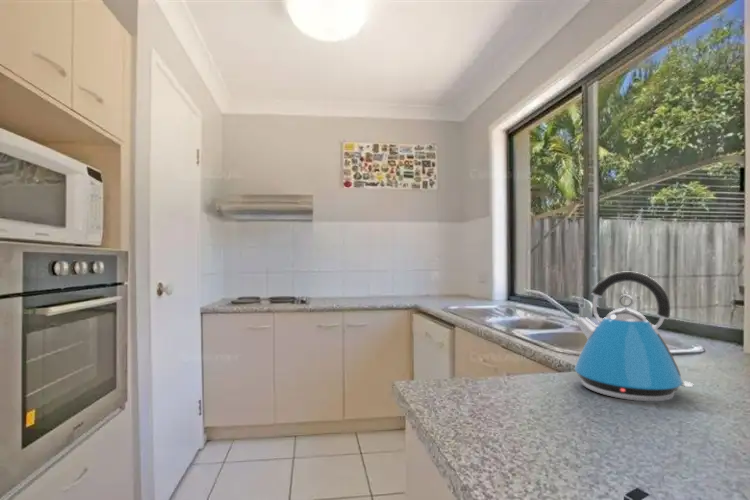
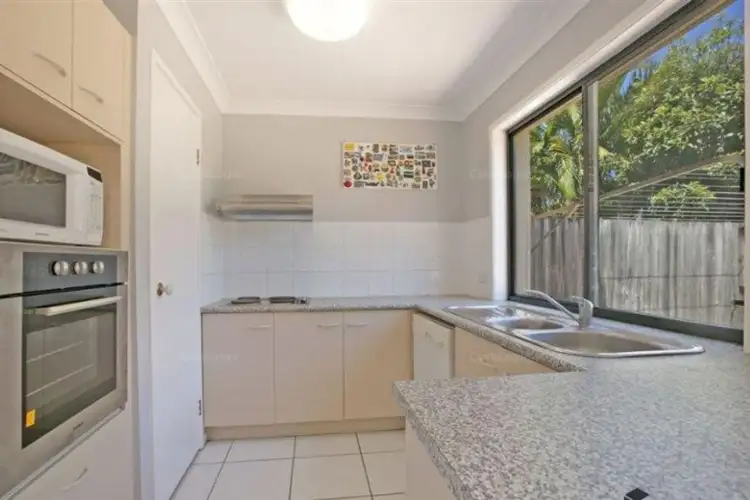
- kettle (629, 329)
